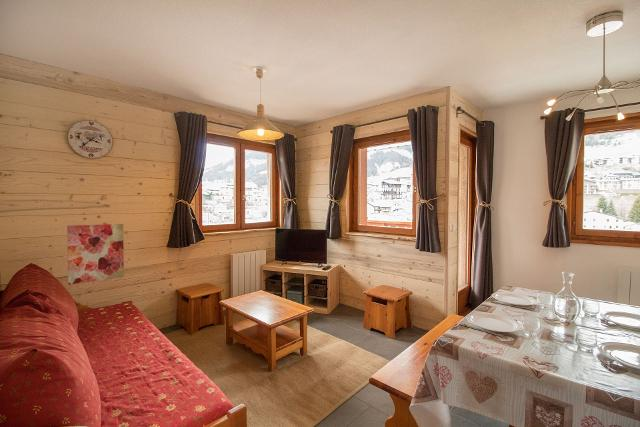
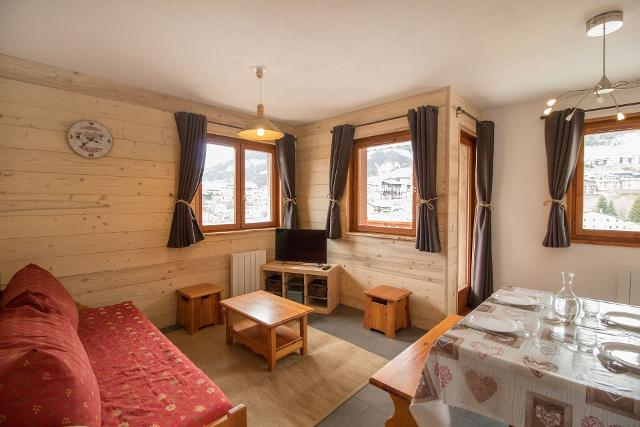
- wall art (97, 252)
